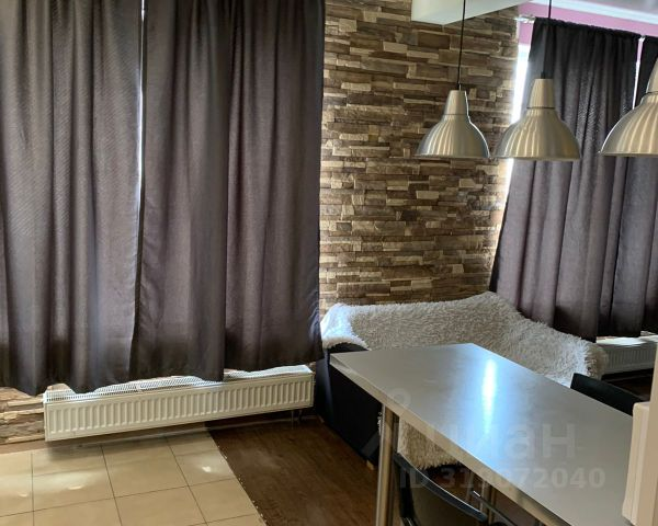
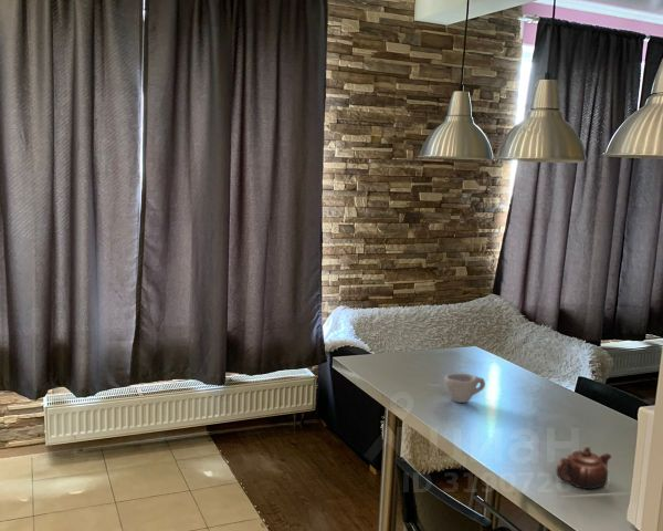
+ cup (464, 388)
+ teapot (583, 465)
